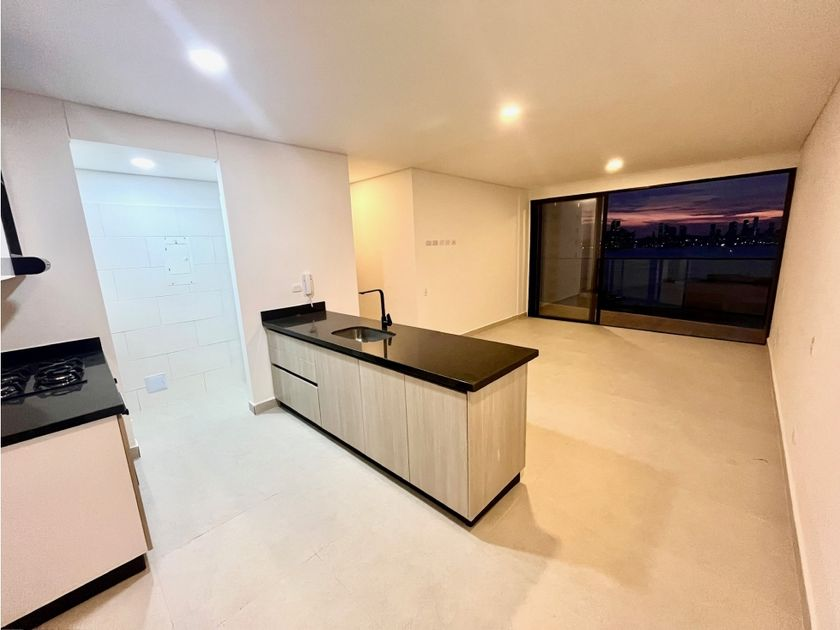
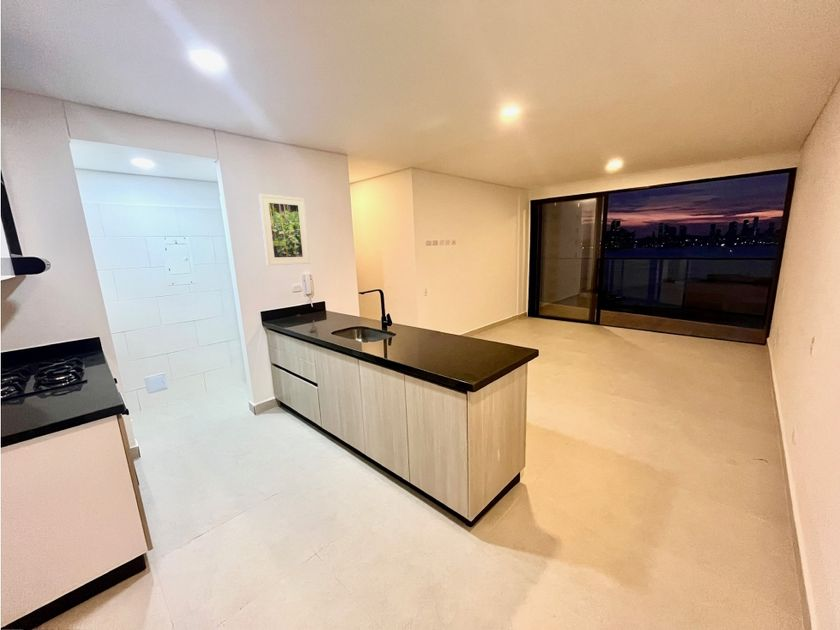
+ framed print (286, 231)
